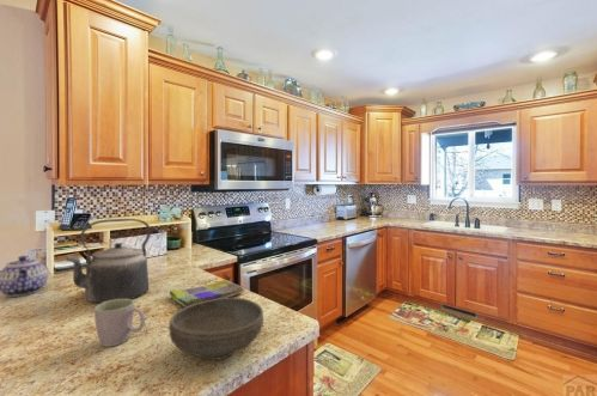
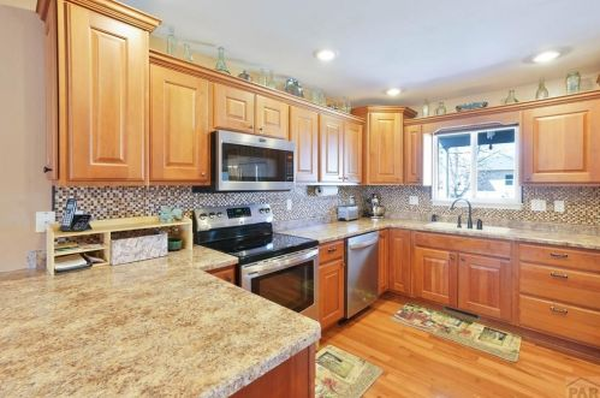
- kettle (111, 257)
- mug (121, 322)
- dish towel (207, 291)
- teapot (23, 274)
- bowl (218, 330)
